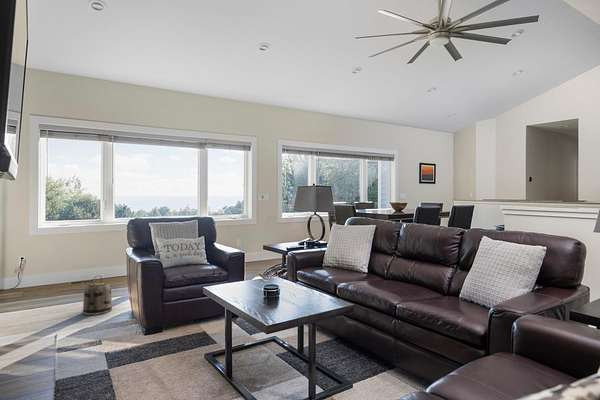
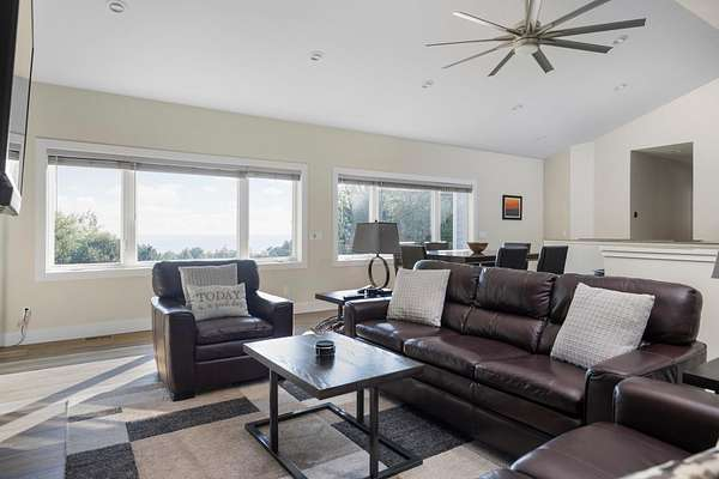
- basket (97, 293)
